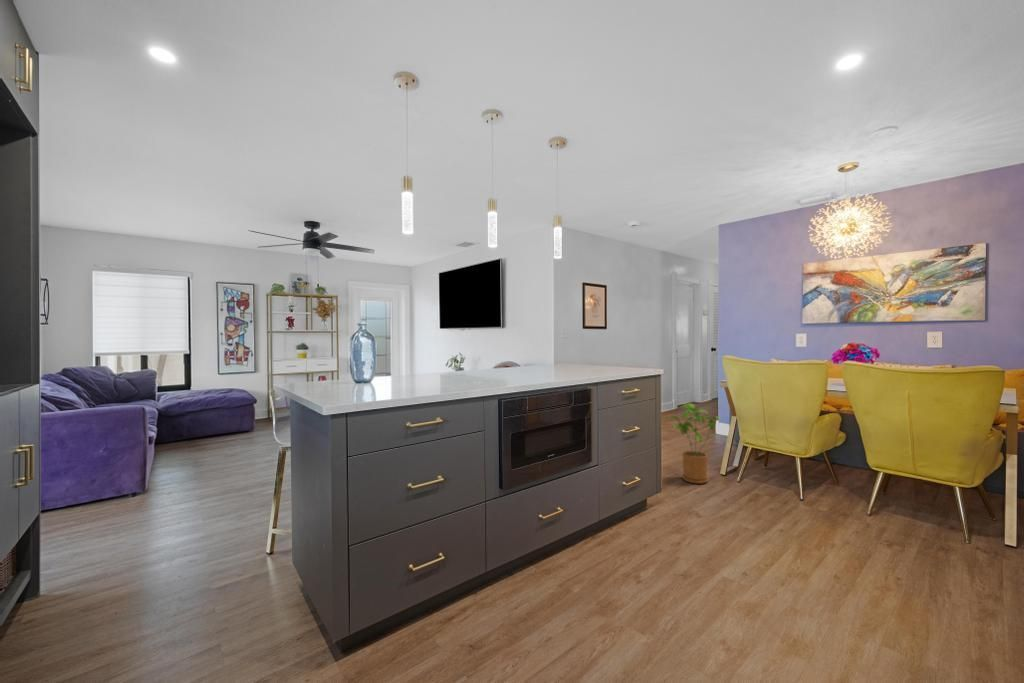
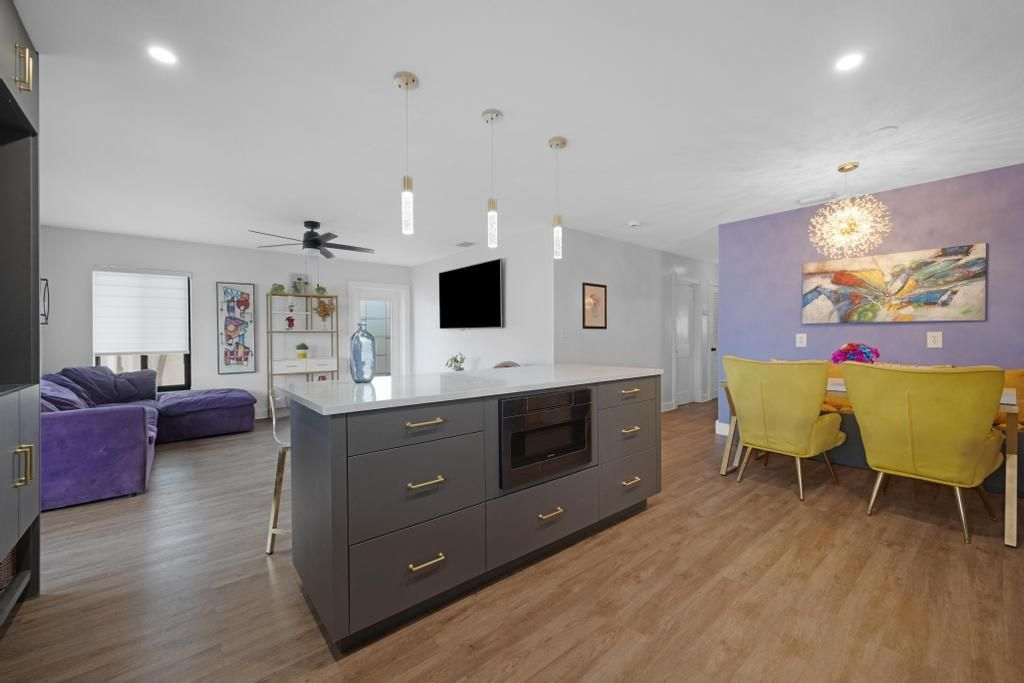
- house plant (690, 441)
